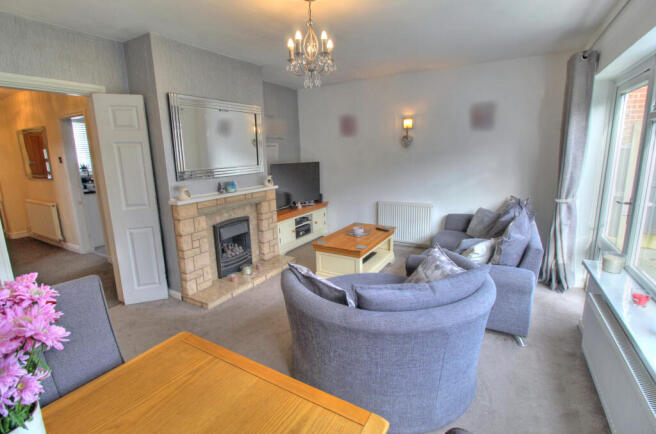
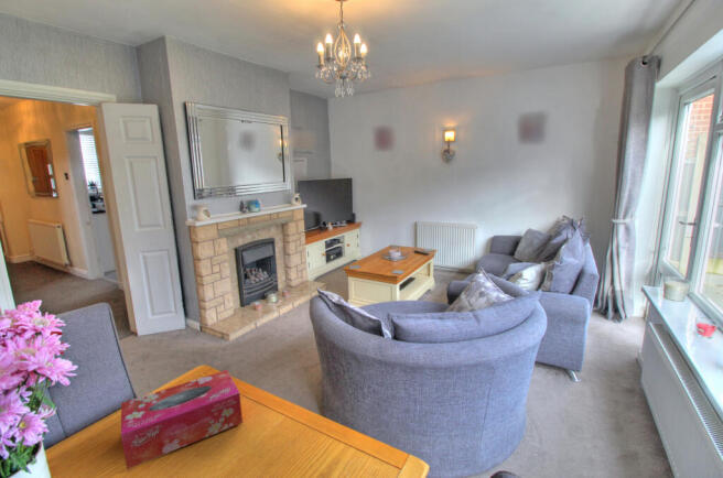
+ tissue box (183, 413)
